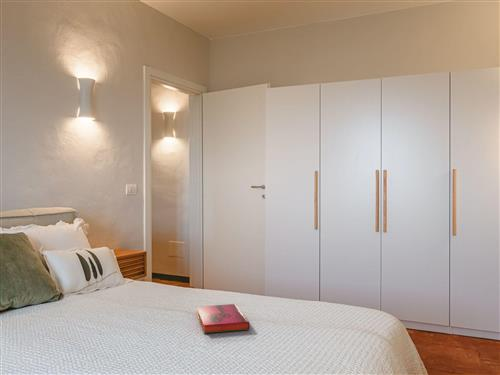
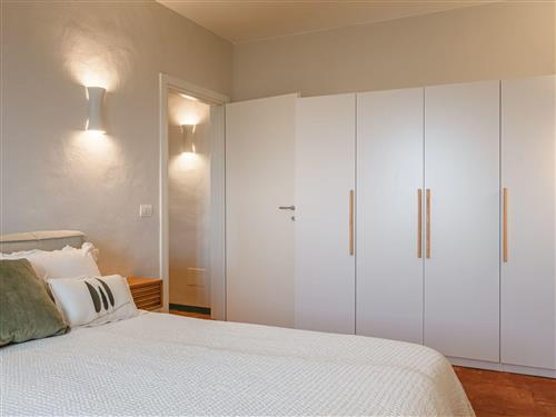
- hardback book (221, 317)
